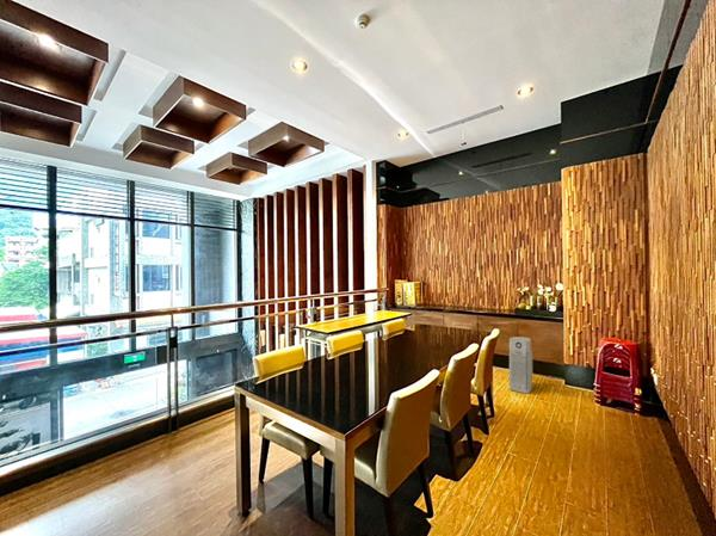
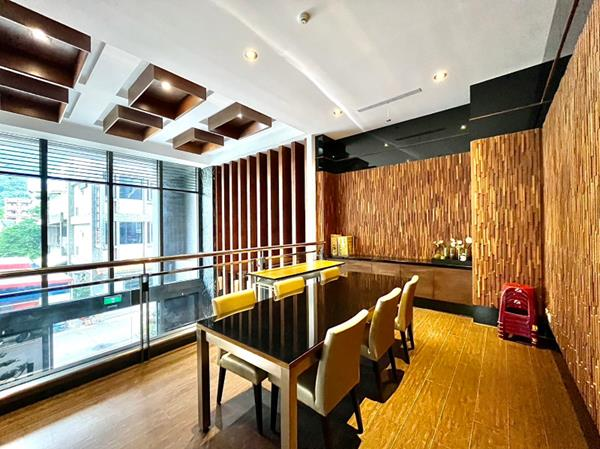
- air purifier (520, 362)
